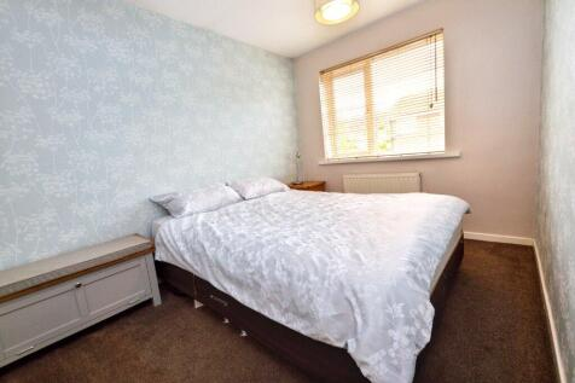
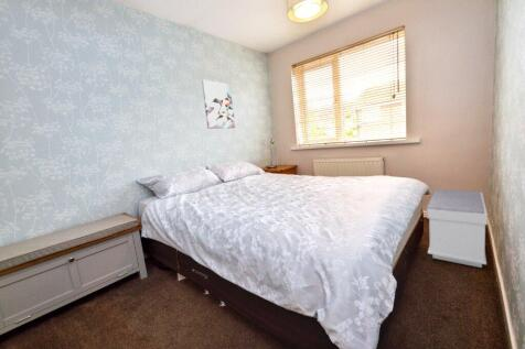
+ wall art (218, 105)
+ bench (456, 221)
